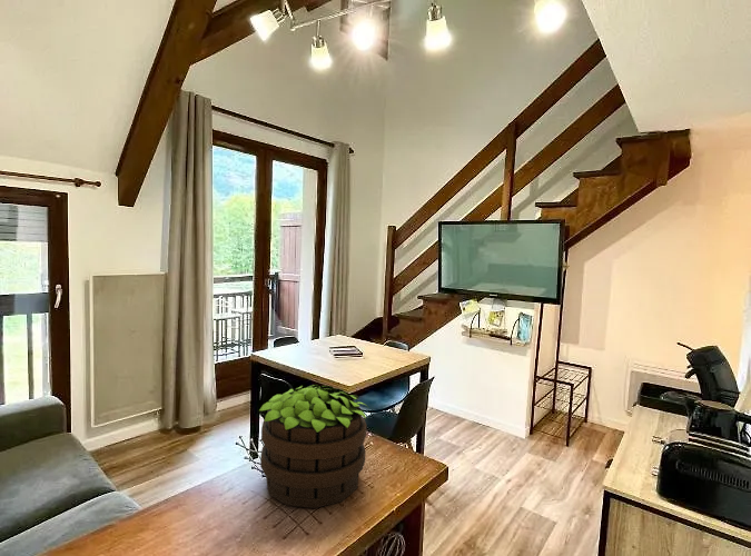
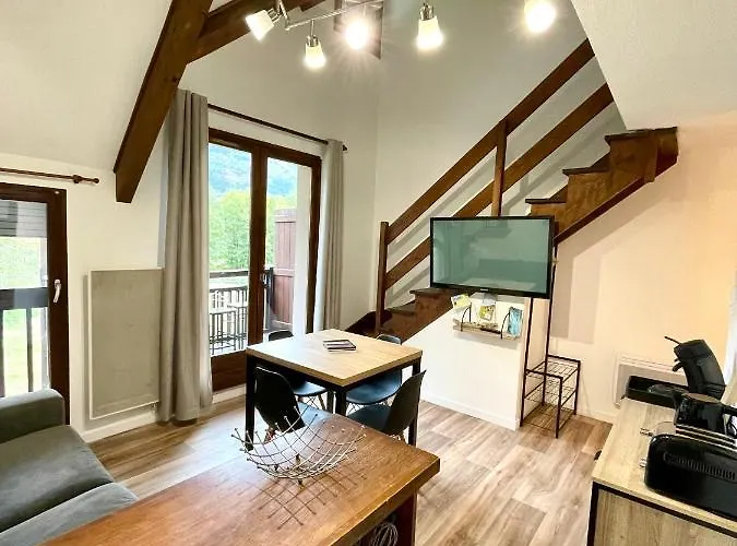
- potted plant (314, 435)
